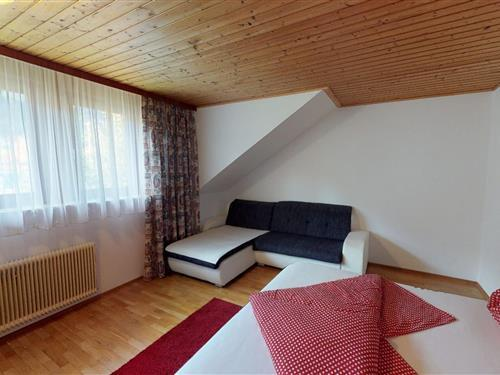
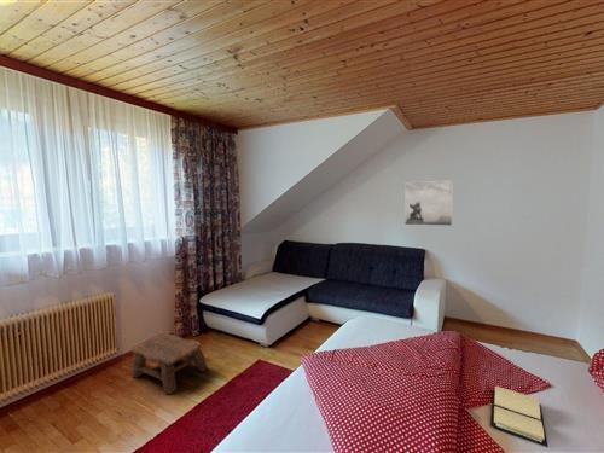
+ stool (169, 358)
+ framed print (428, 203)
+ book (515, 411)
